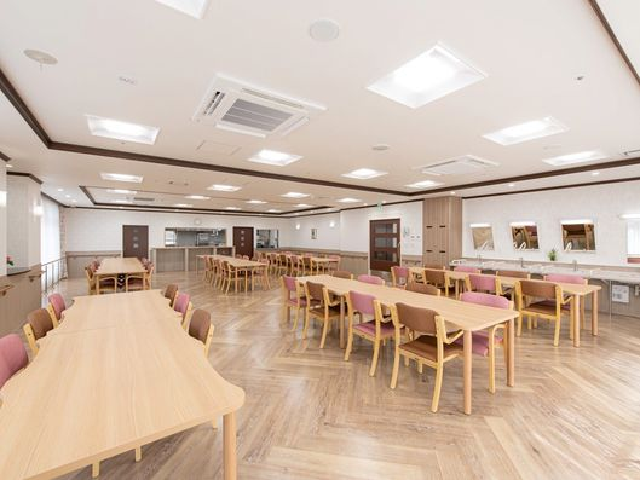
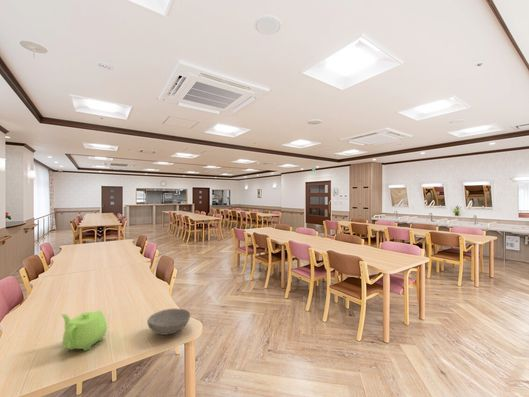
+ bowl (169, 323)
+ teapot (80, 328)
